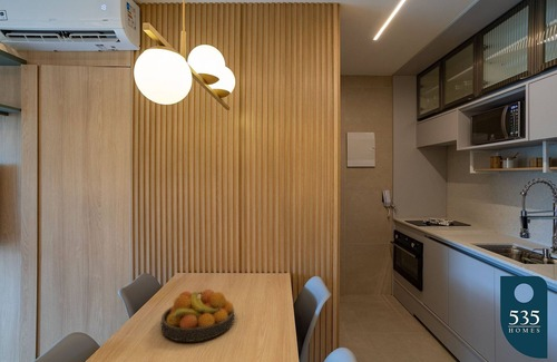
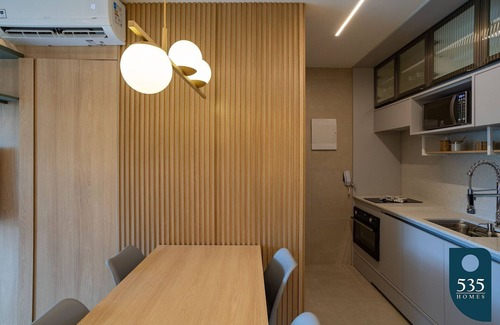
- fruit bowl (198, 307)
